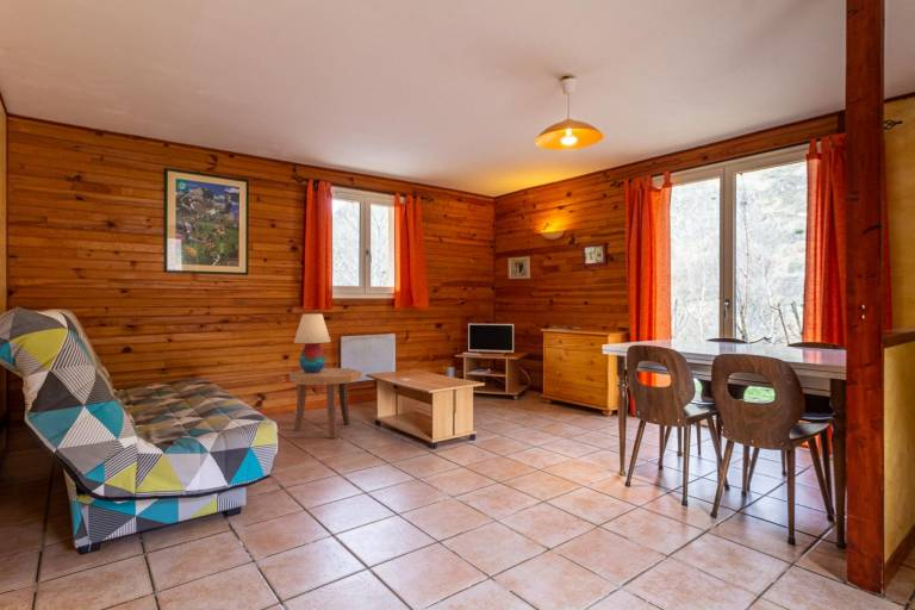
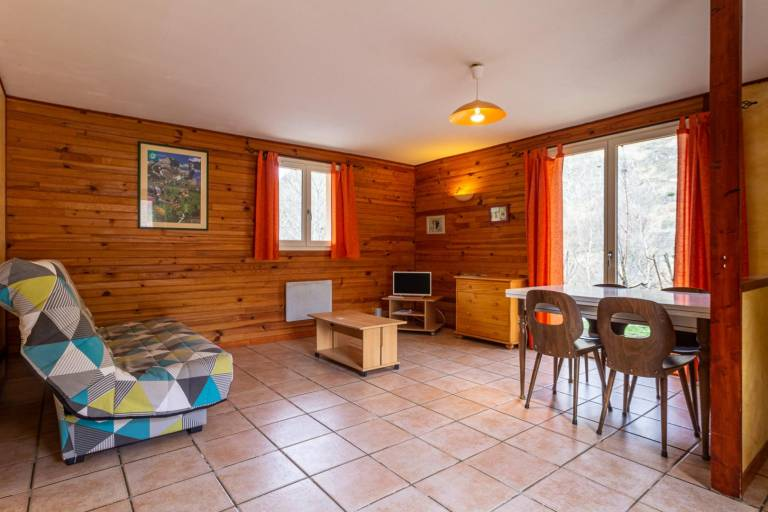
- table lamp (312, 342)
- side table (326, 399)
